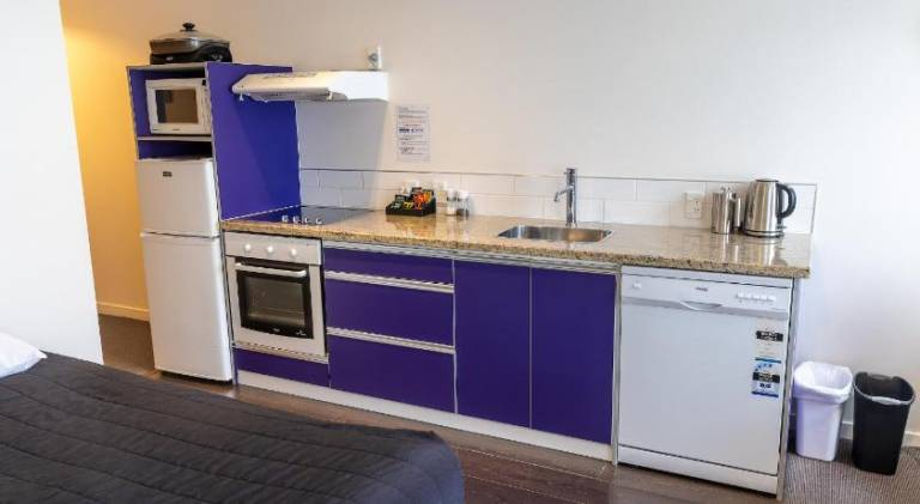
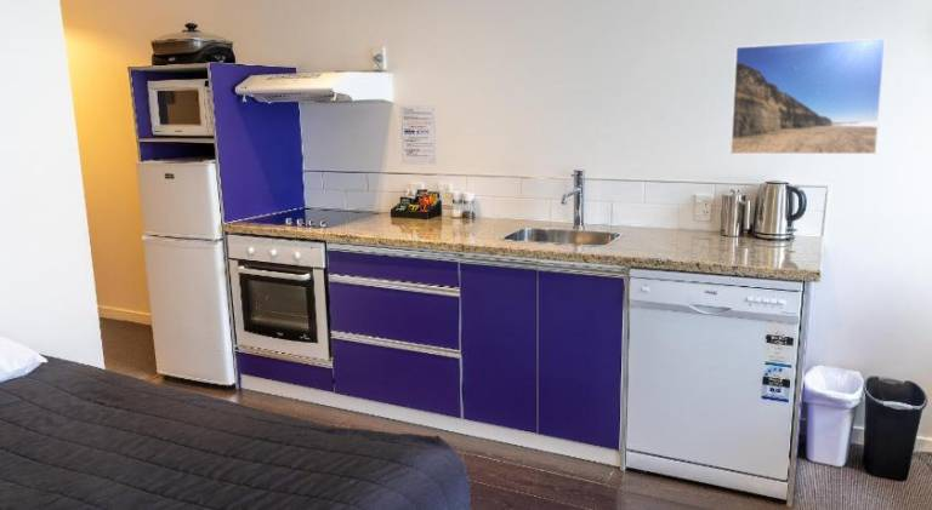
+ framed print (803, 98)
